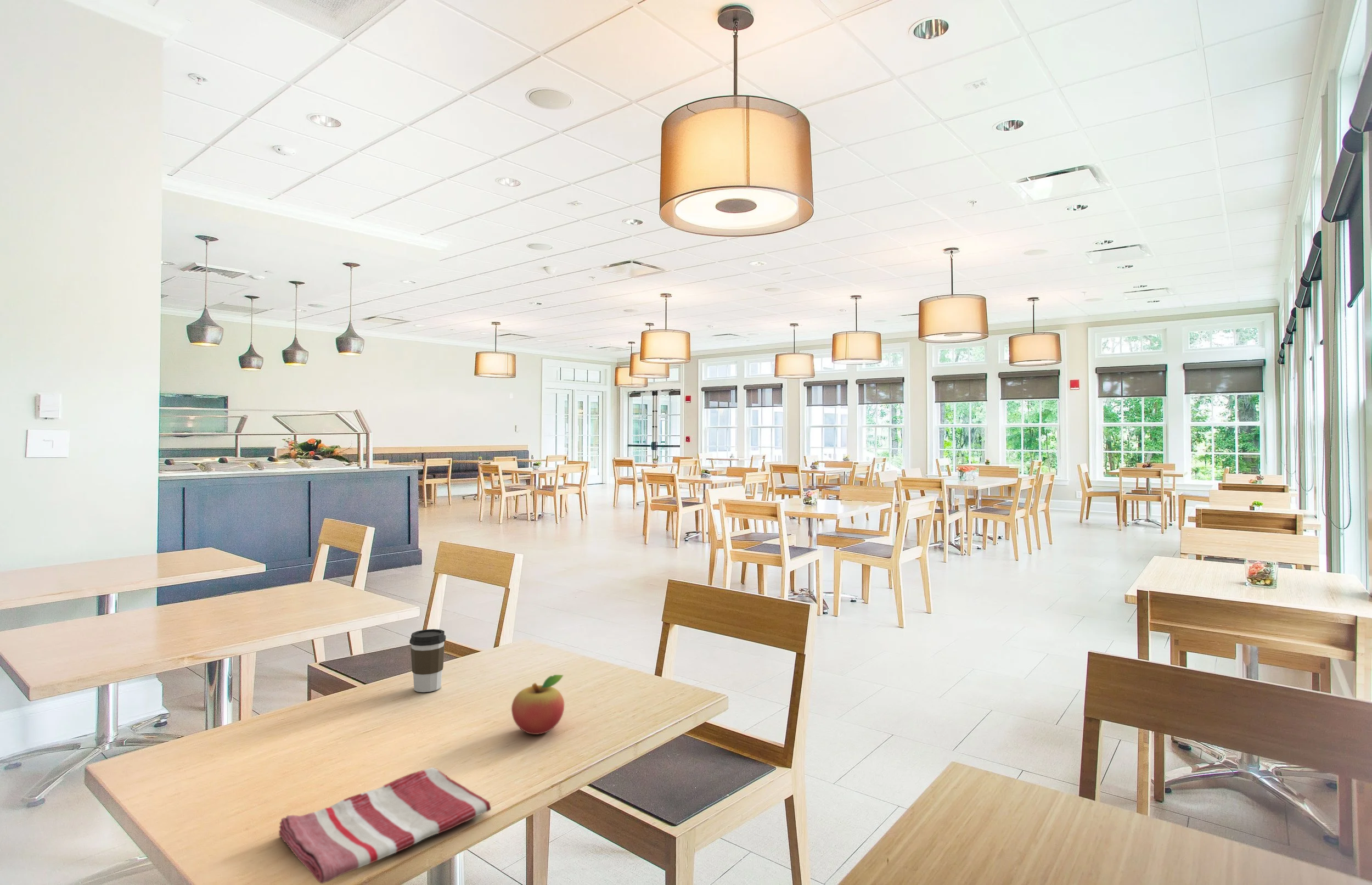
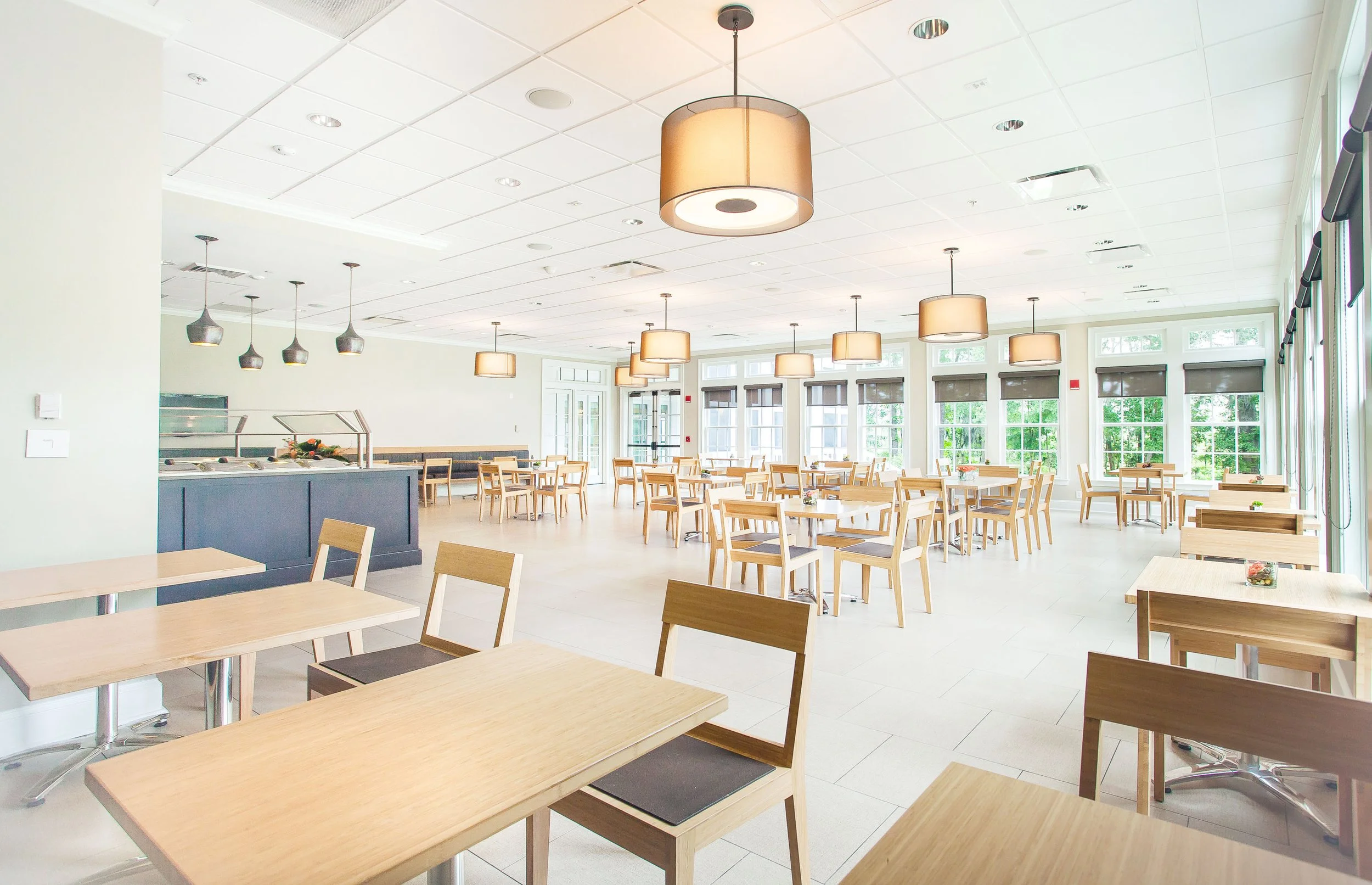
- fruit (538, 703)
- coffee cup (428, 660)
- dish towel (387, 816)
